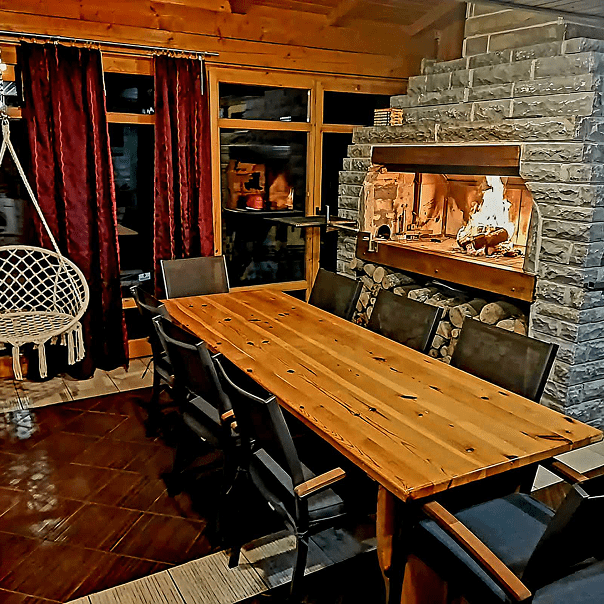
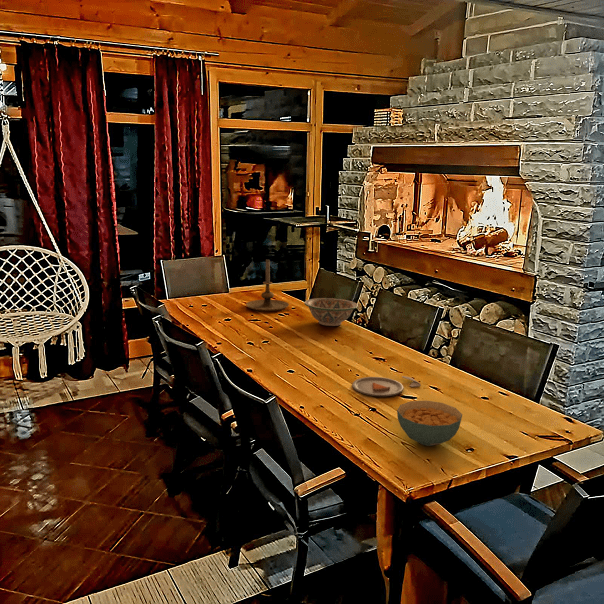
+ decorative bowl (330, 313)
+ cereal bowl (428, 427)
+ candle holder (267, 283)
+ dinner plate (386, 384)
